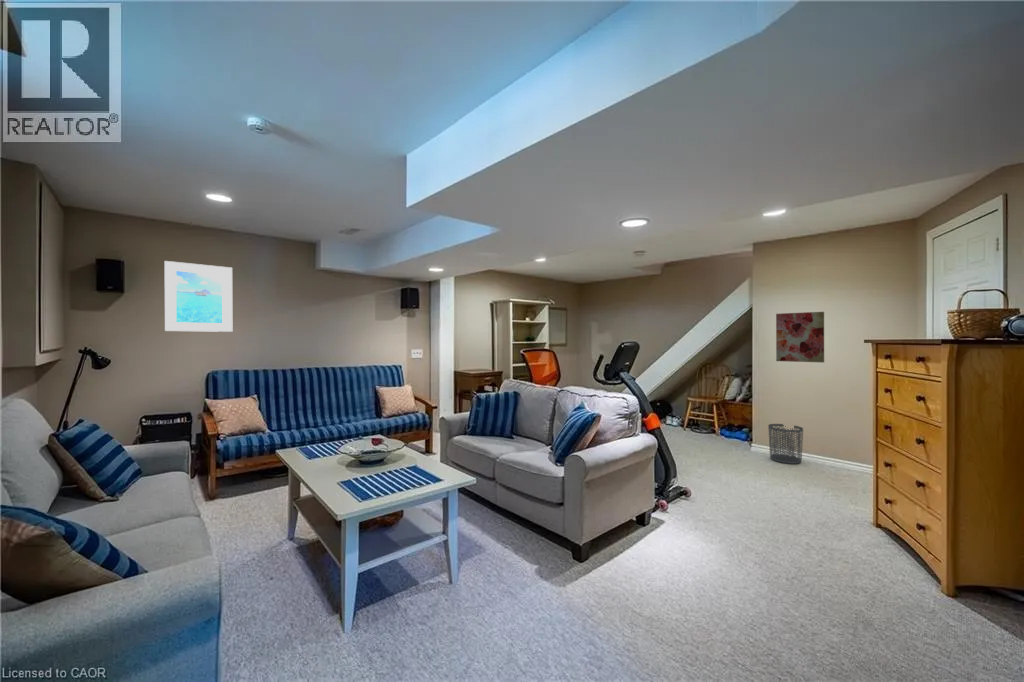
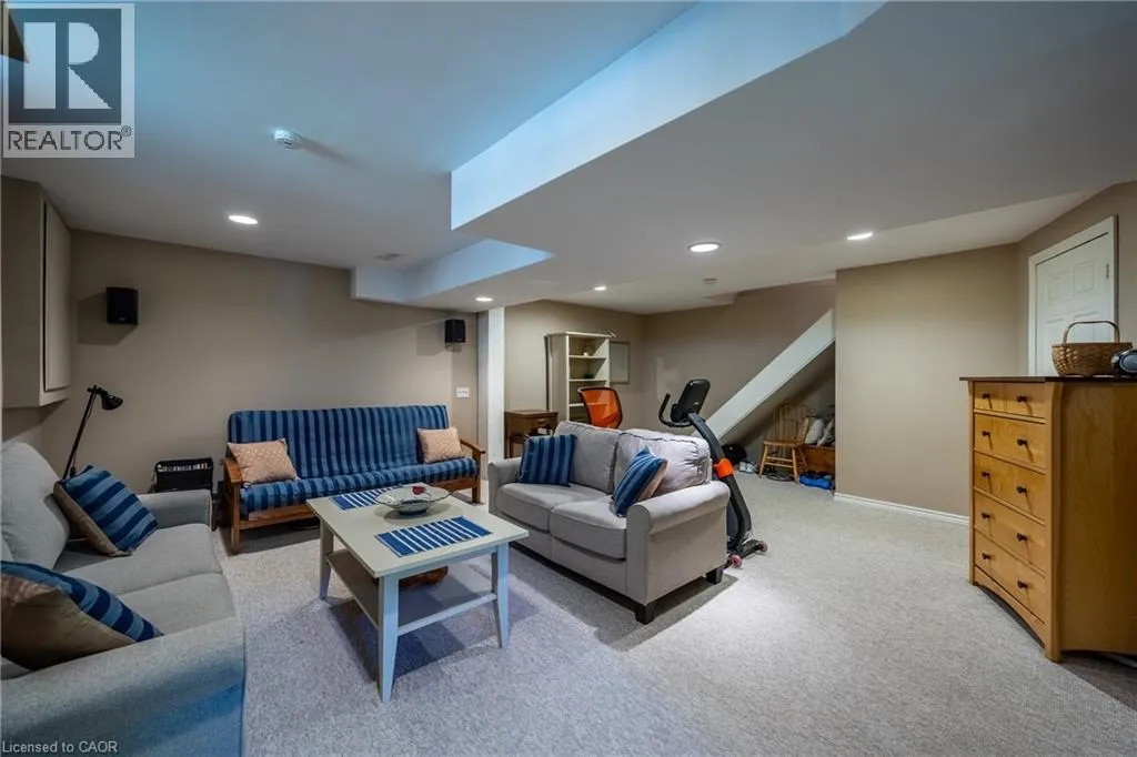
- waste bin (784, 443)
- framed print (199, 297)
- wall art (799, 337)
